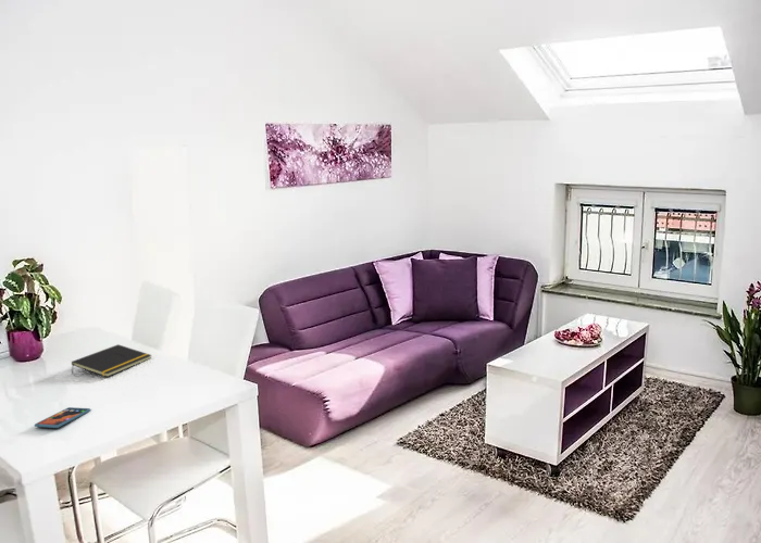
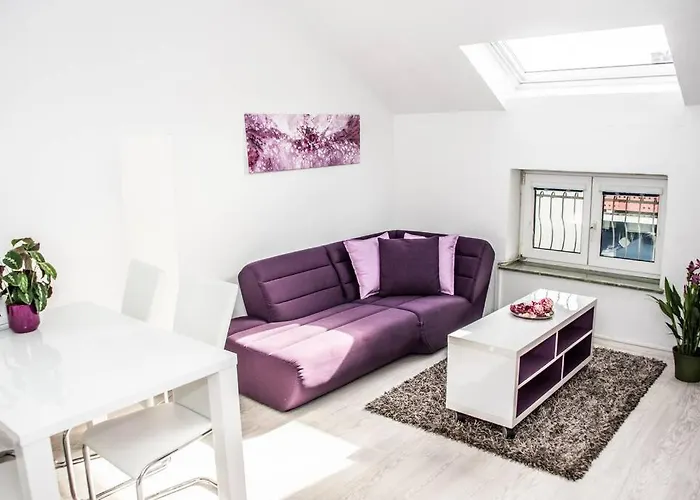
- smartphone (63, 417)
- notepad (112, 359)
